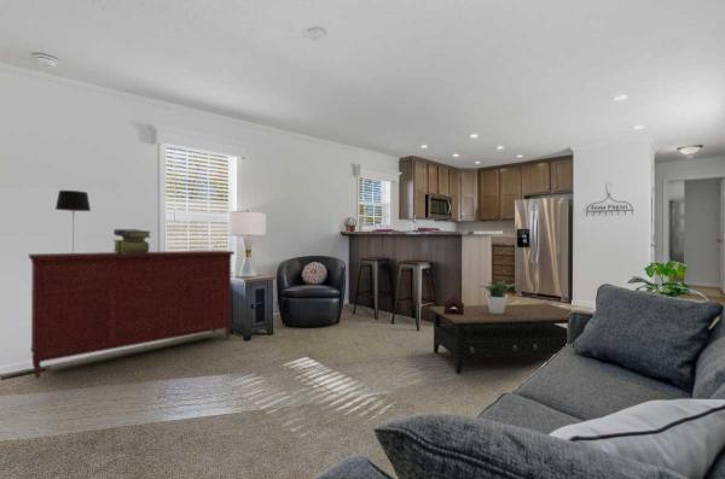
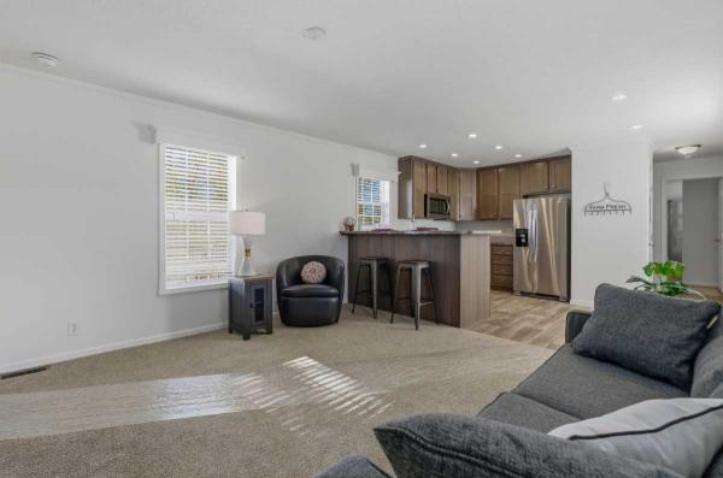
- table lamp (72, 222)
- sideboard (143, 302)
- decorative box (453, 304)
- coffee table (506, 334)
- stack of books (132, 240)
- potted plant (499, 297)
